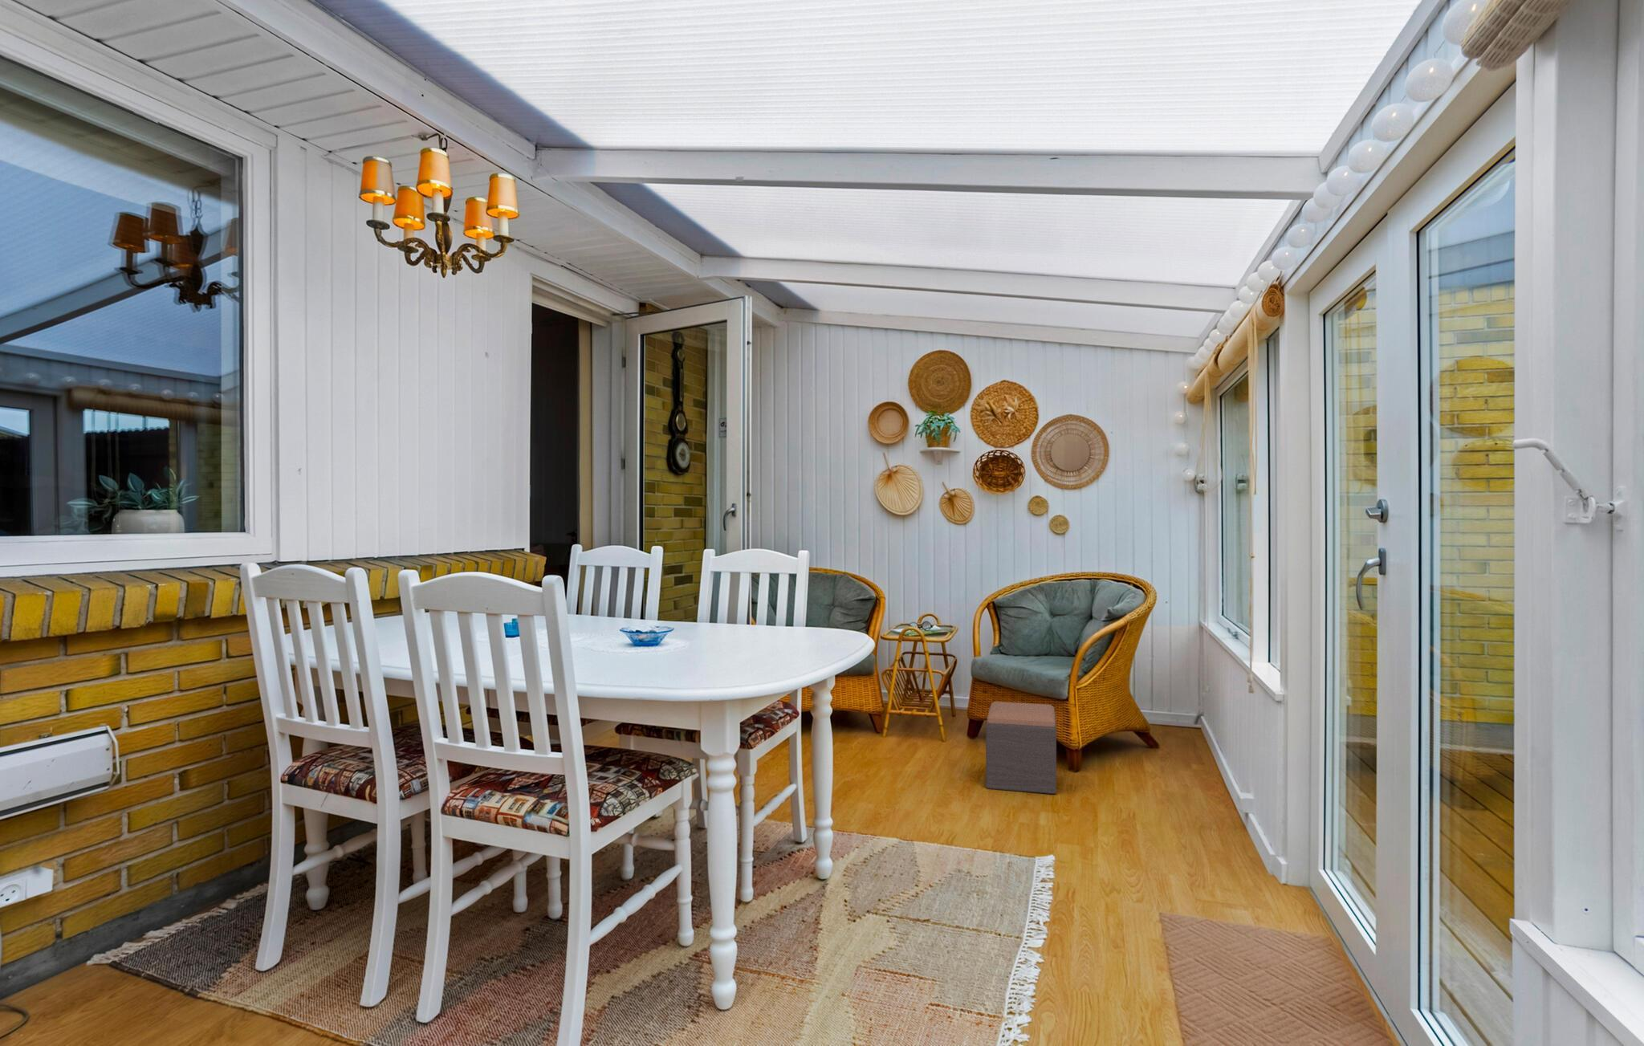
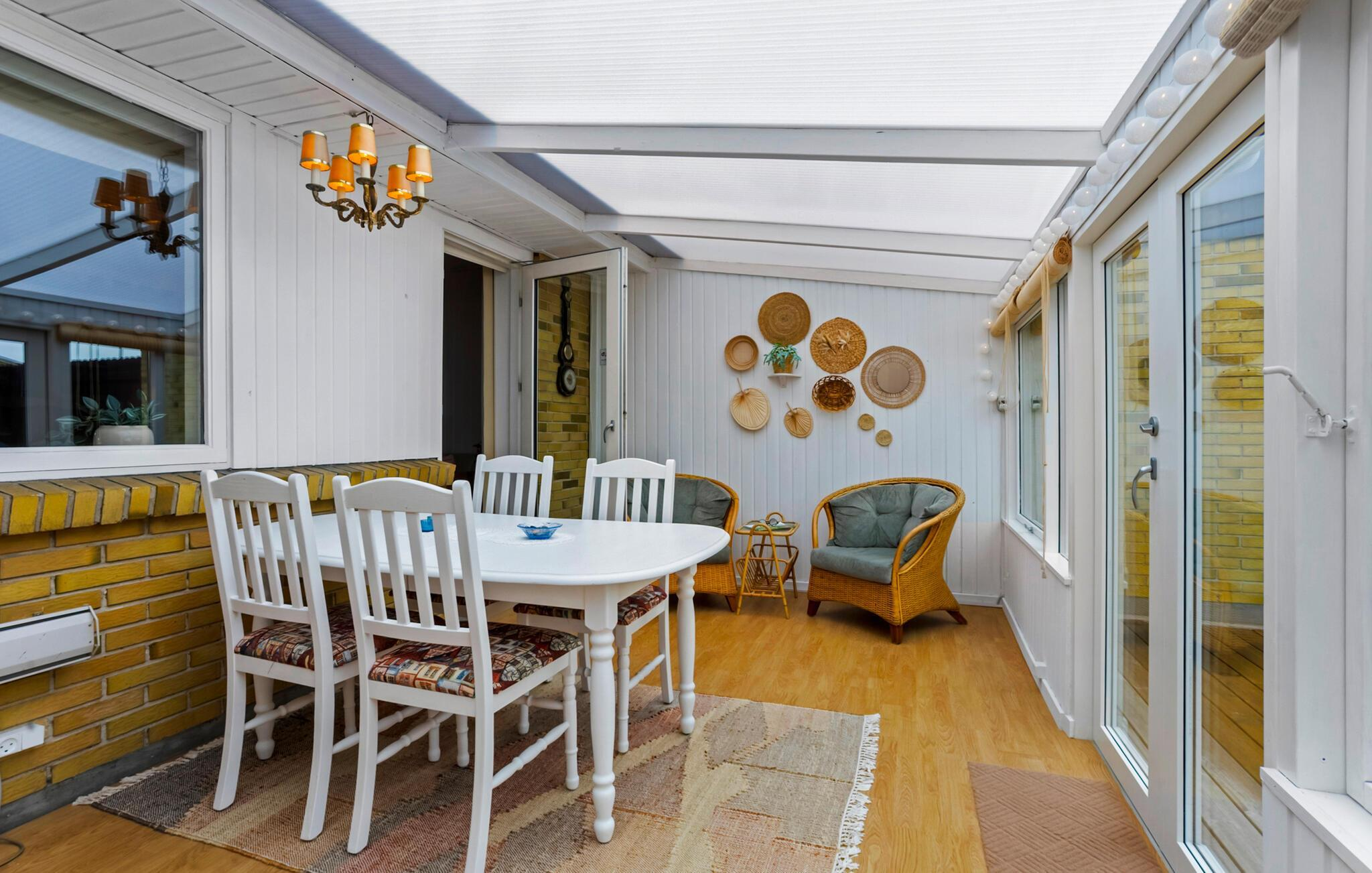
- footstool (1021, 744)
